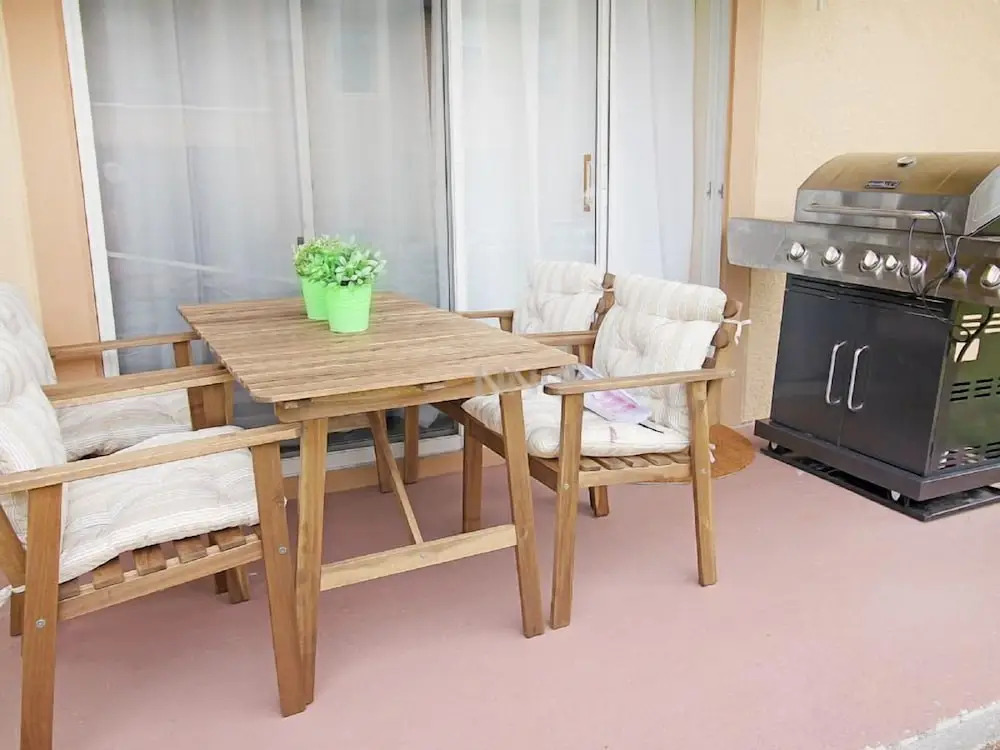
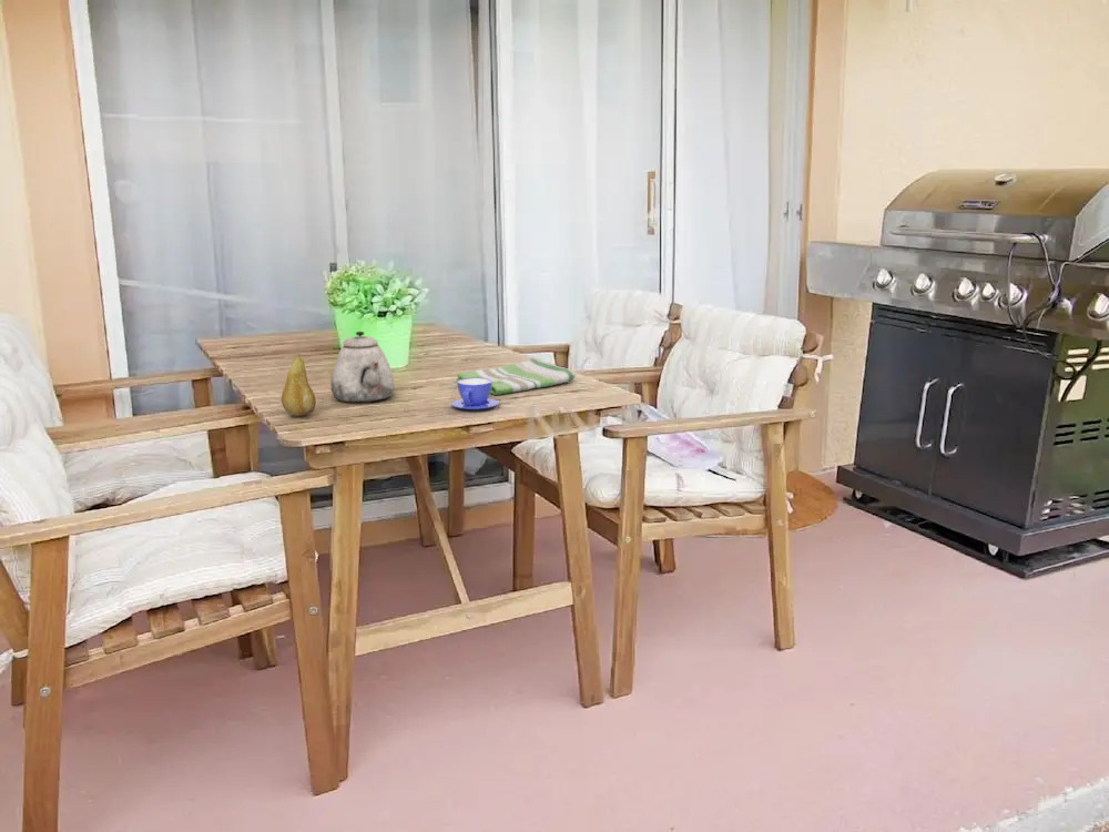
+ teapot (363, 365)
+ dish towel (516, 375)
+ teacup (475, 394)
+ fruit (297, 386)
